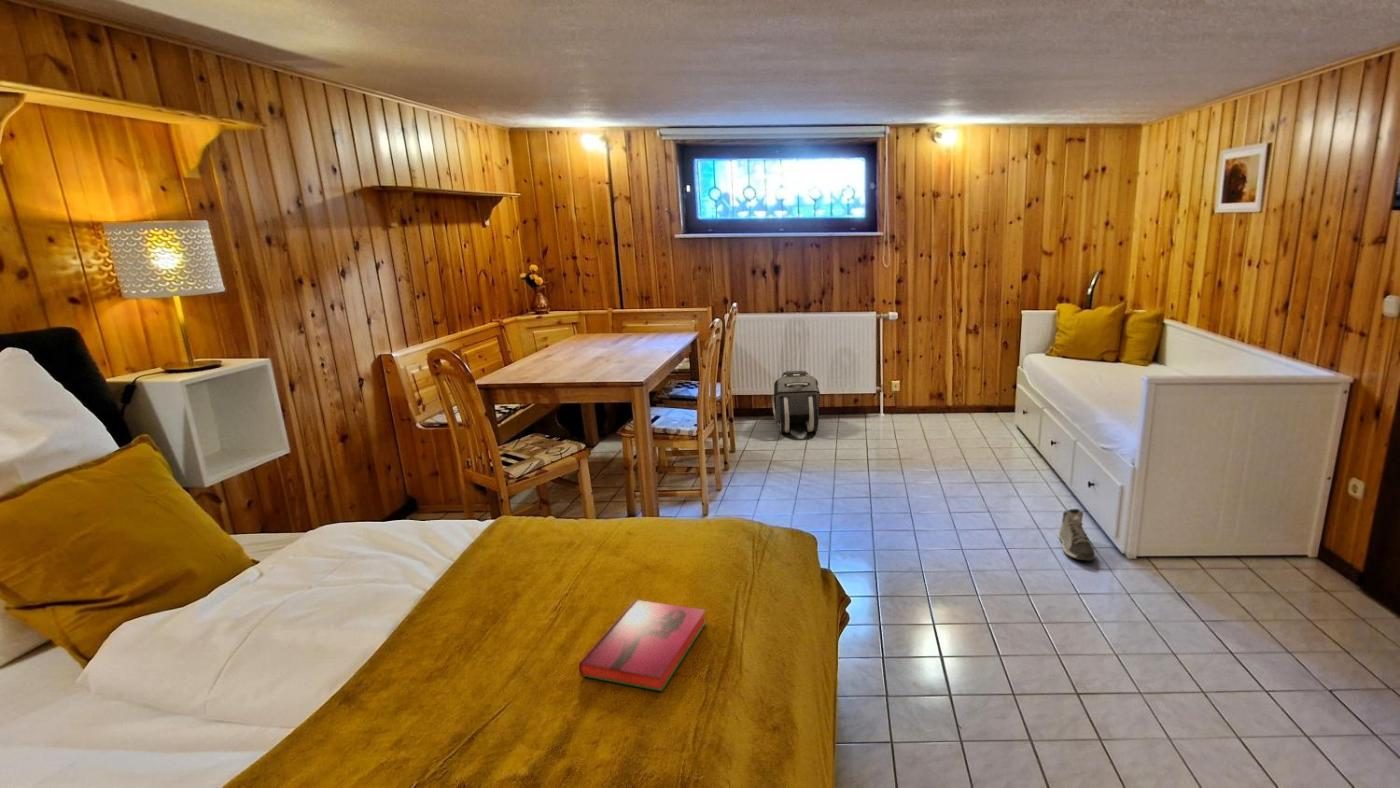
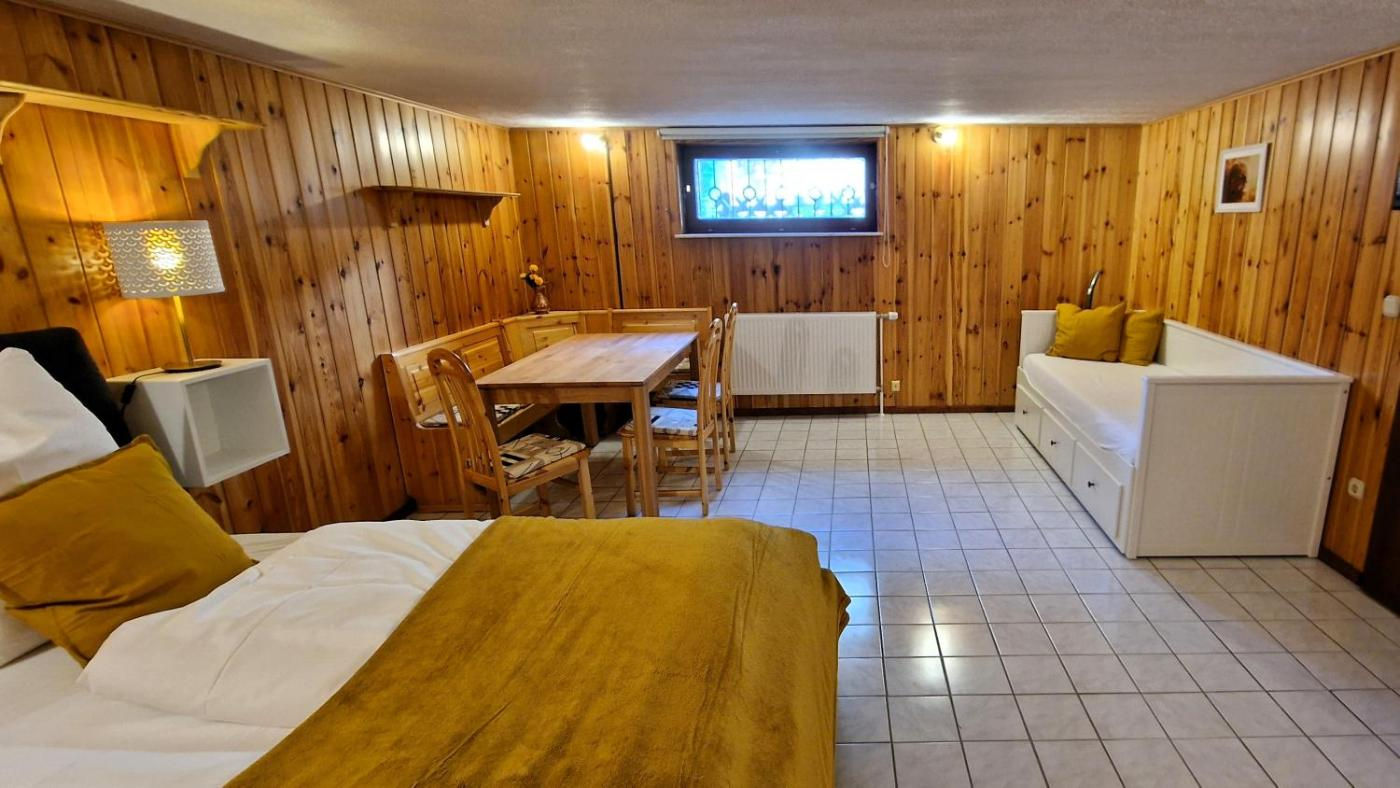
- backpack (795, 399)
- sneaker (1074, 530)
- hardback book (646, 640)
